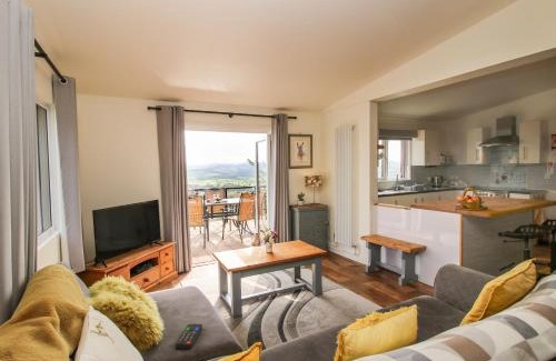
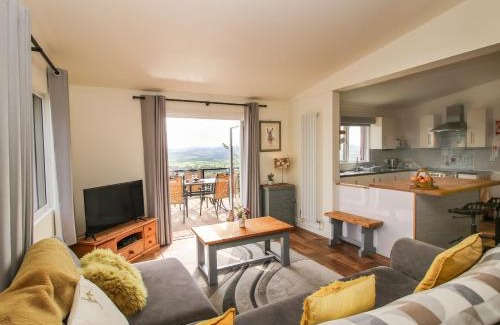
- remote control (189, 334)
